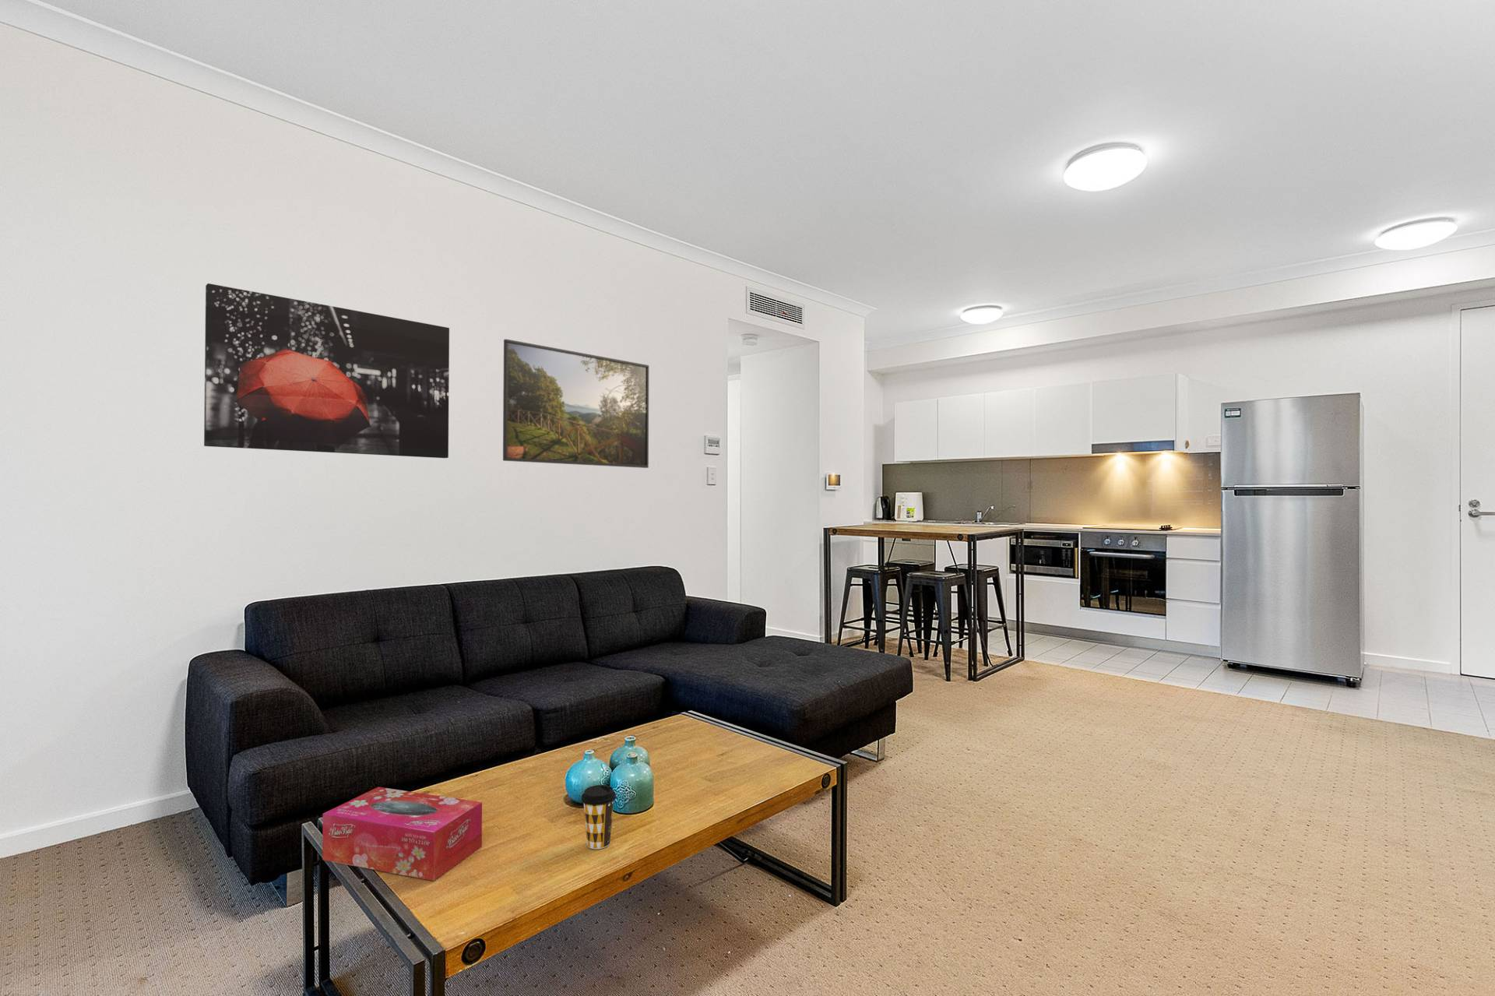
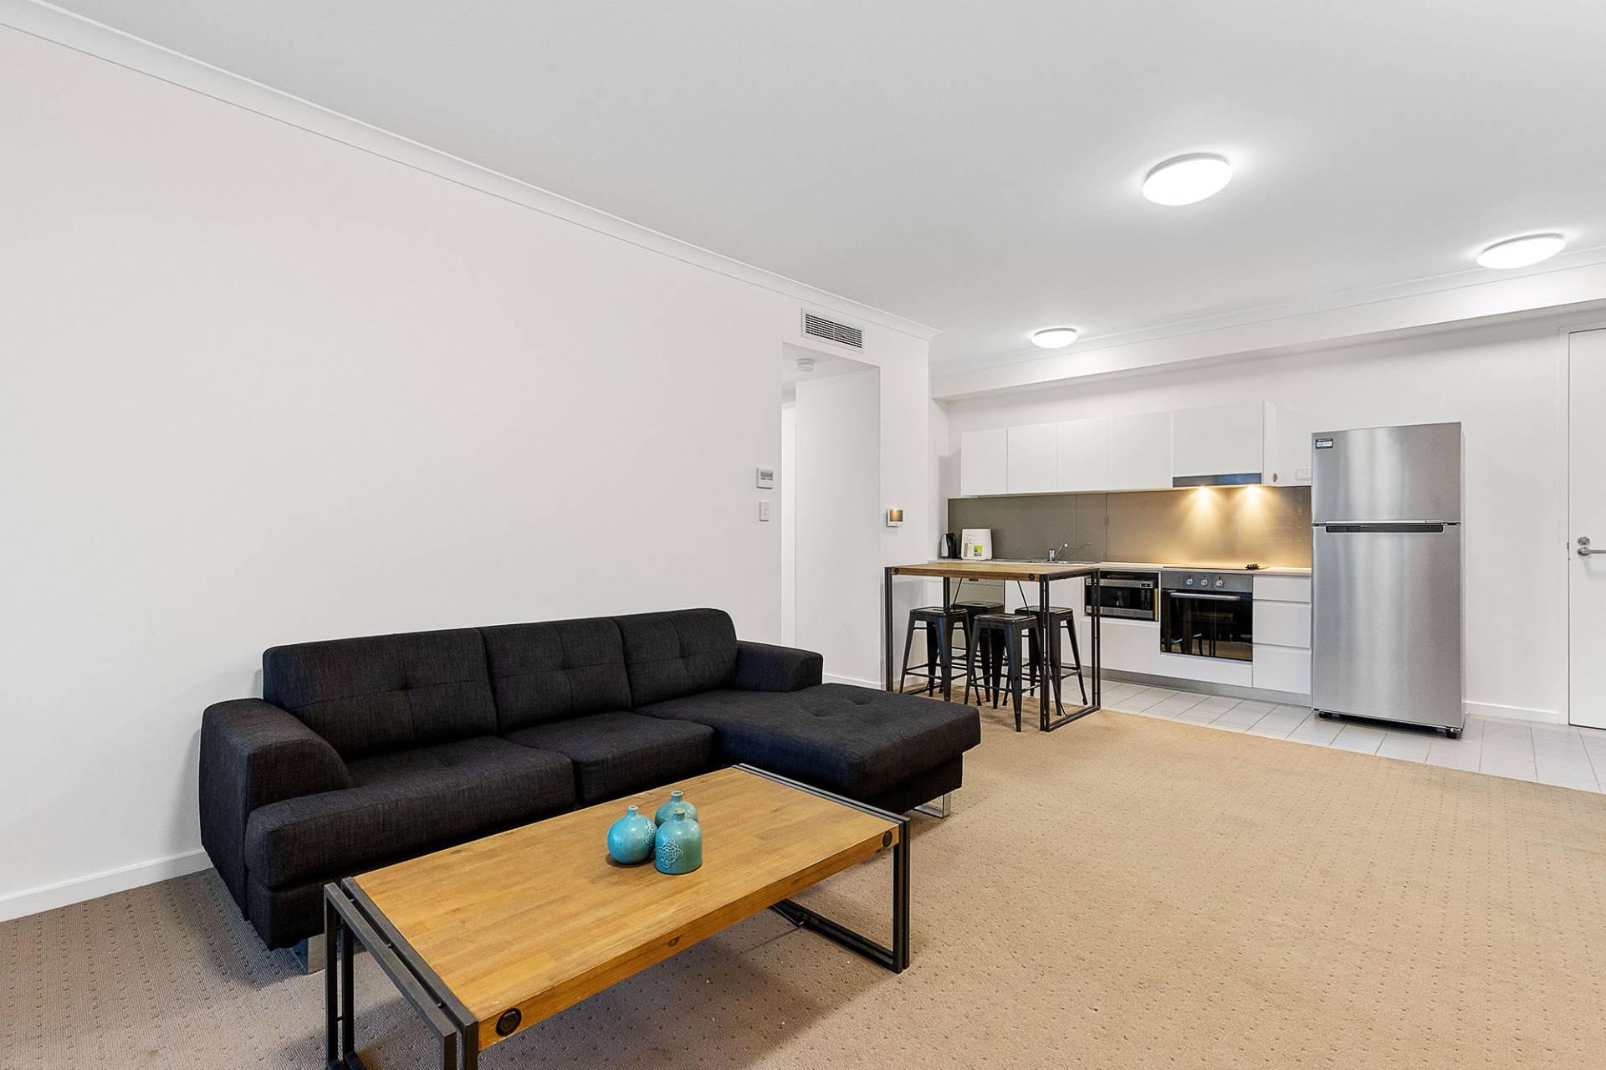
- tissue box (403, 830)
- wall art (339, 380)
- coffee cup (598, 817)
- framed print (581, 409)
